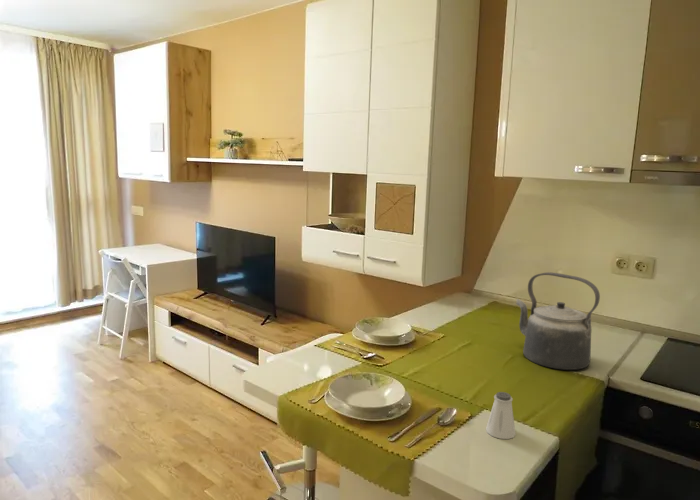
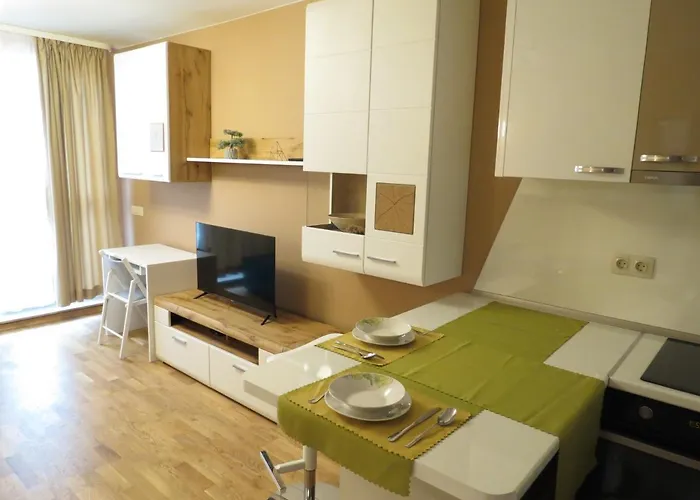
- kettle (553, 316)
- saltshaker (502, 413)
